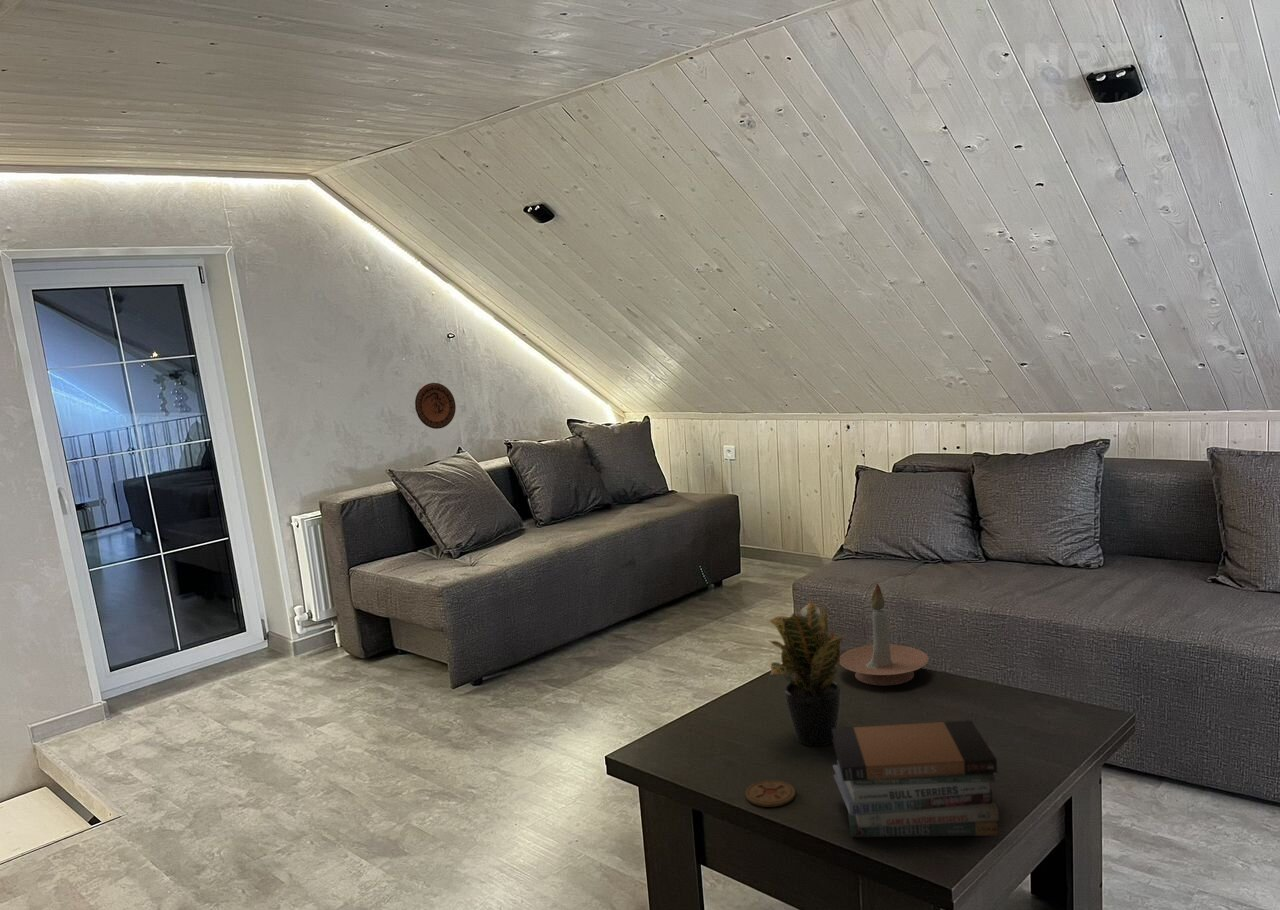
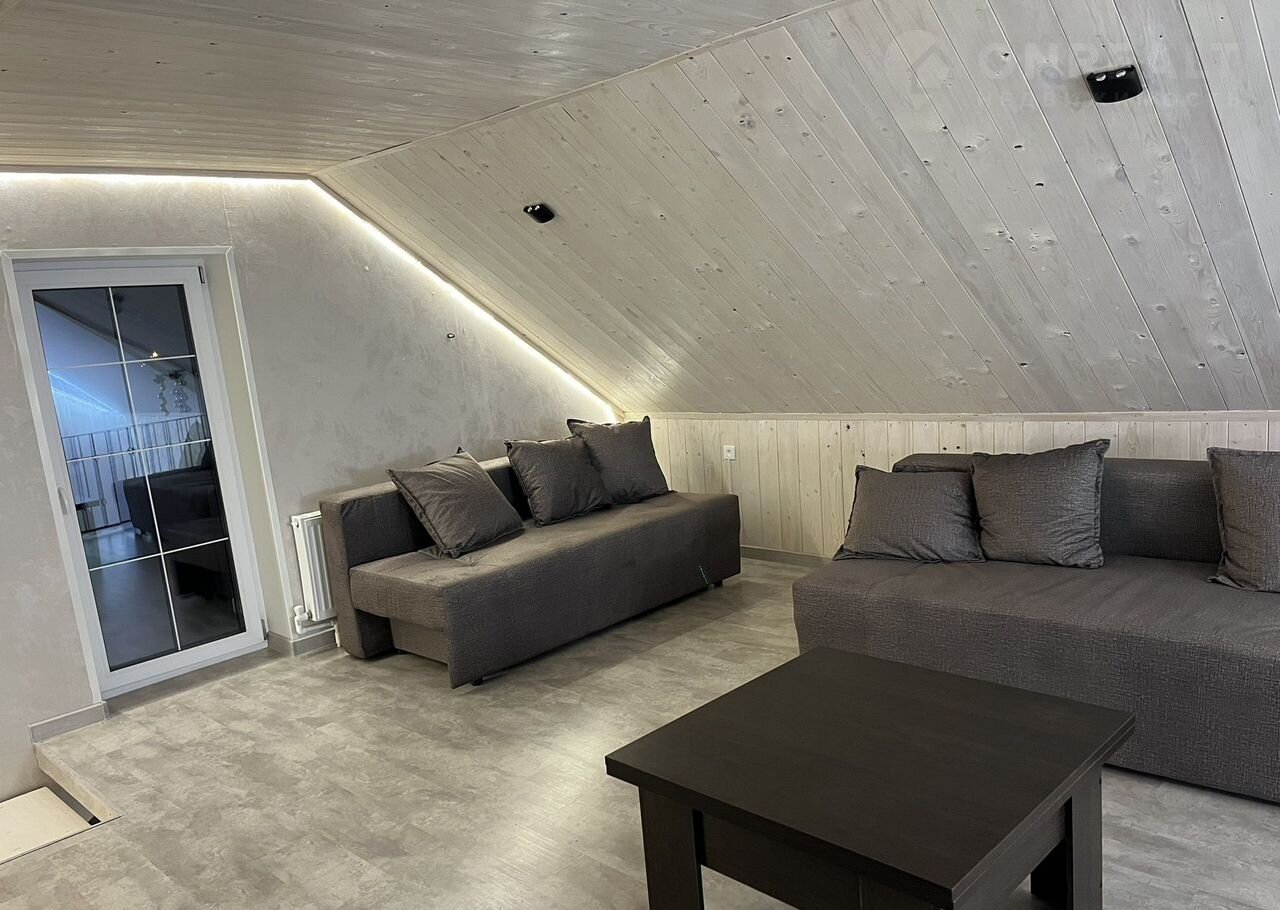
- decorative plate (435, 405)
- coaster (770, 793)
- book stack (911, 779)
- candle holder (880, 629)
- potted plant (806, 664)
